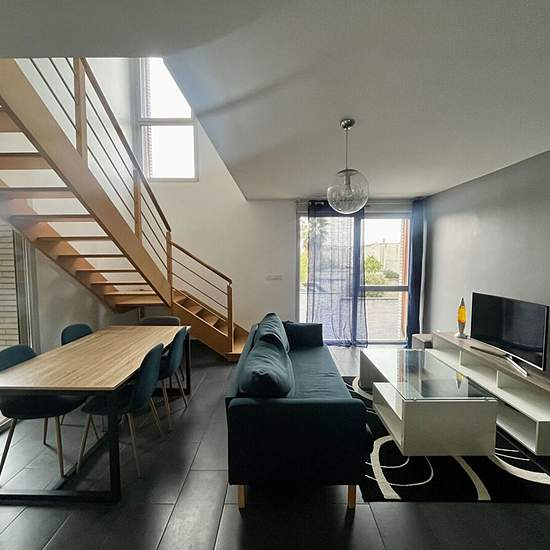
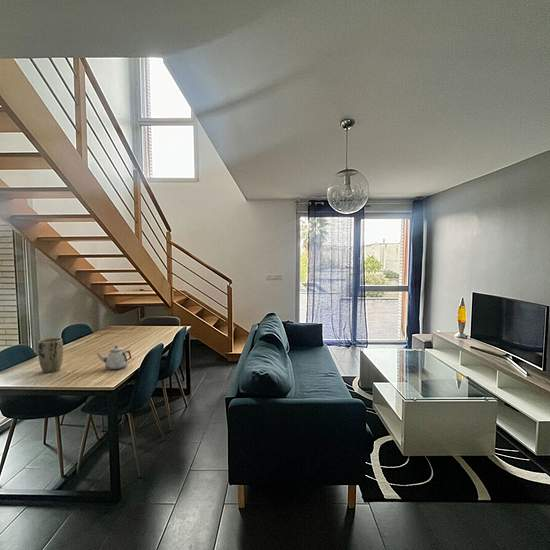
+ teapot (114, 356)
+ plant pot (50, 355)
